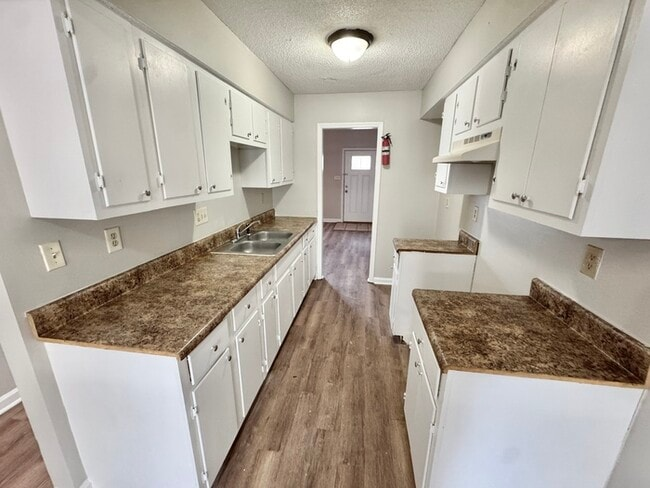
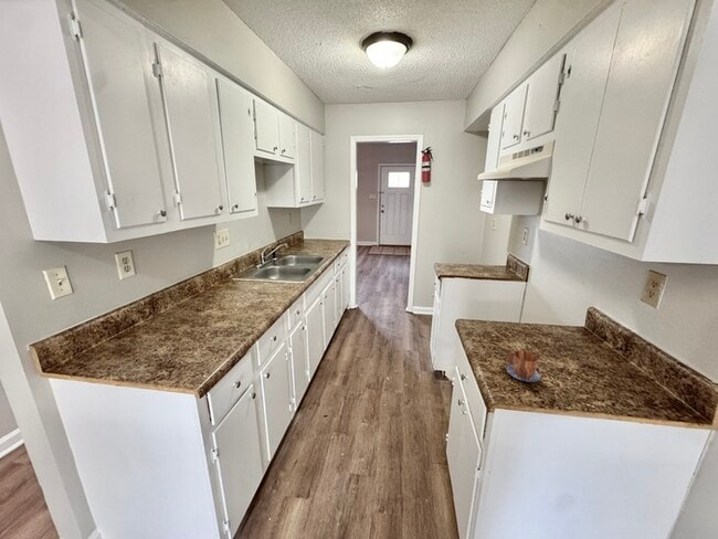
+ mug (522, 364)
